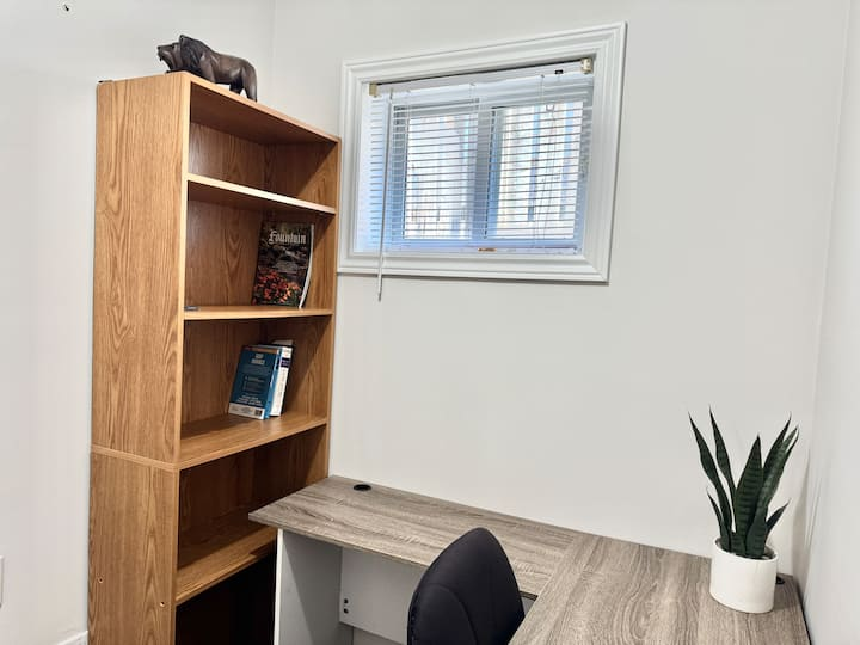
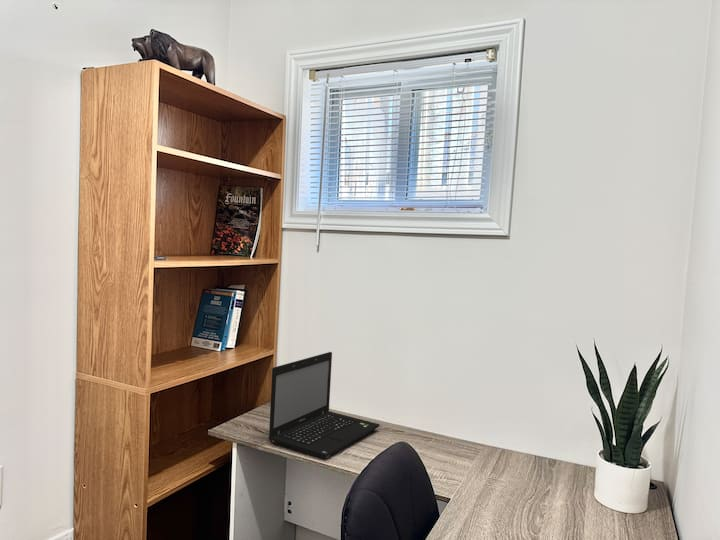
+ laptop (328, 400)
